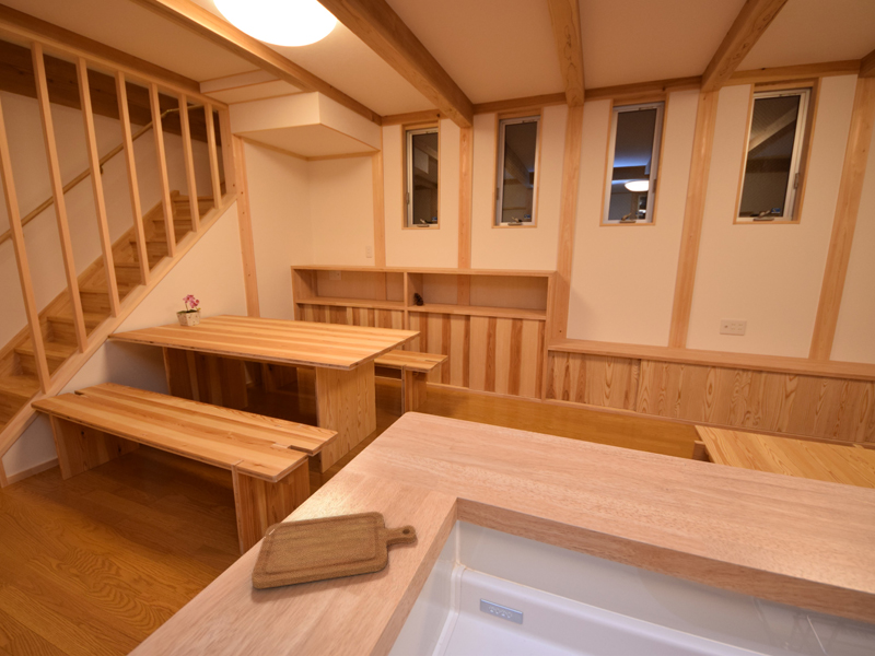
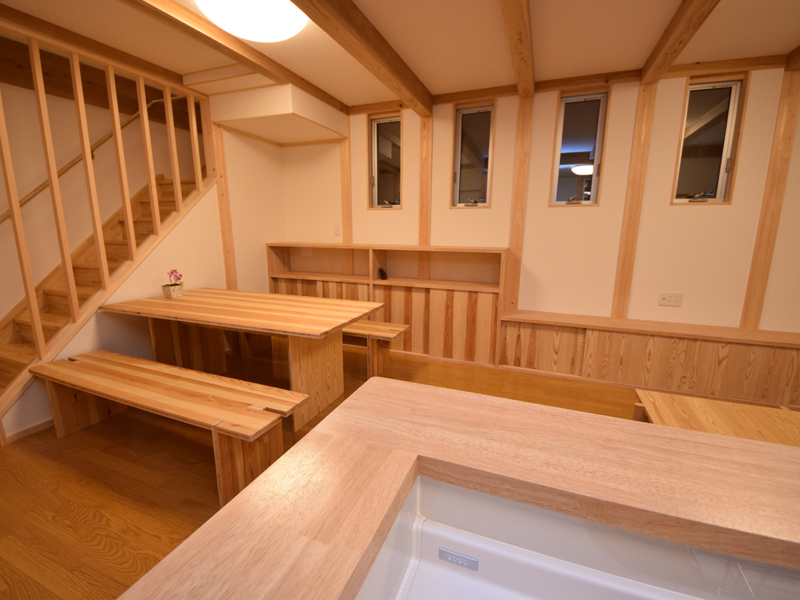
- chopping board (340, 542)
